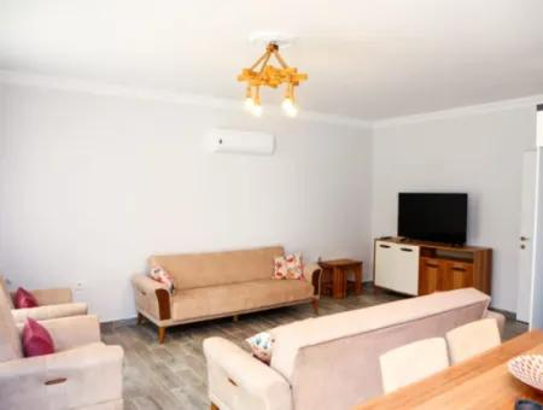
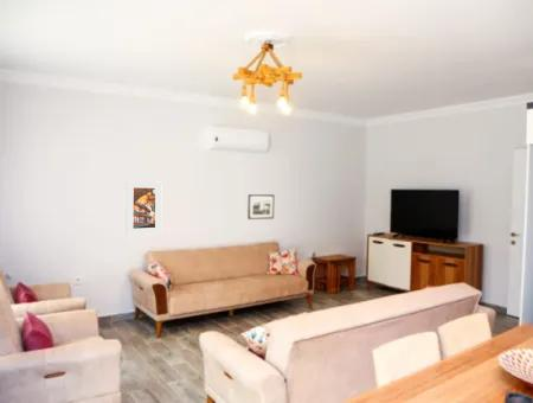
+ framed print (143, 207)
+ picture frame (261, 206)
